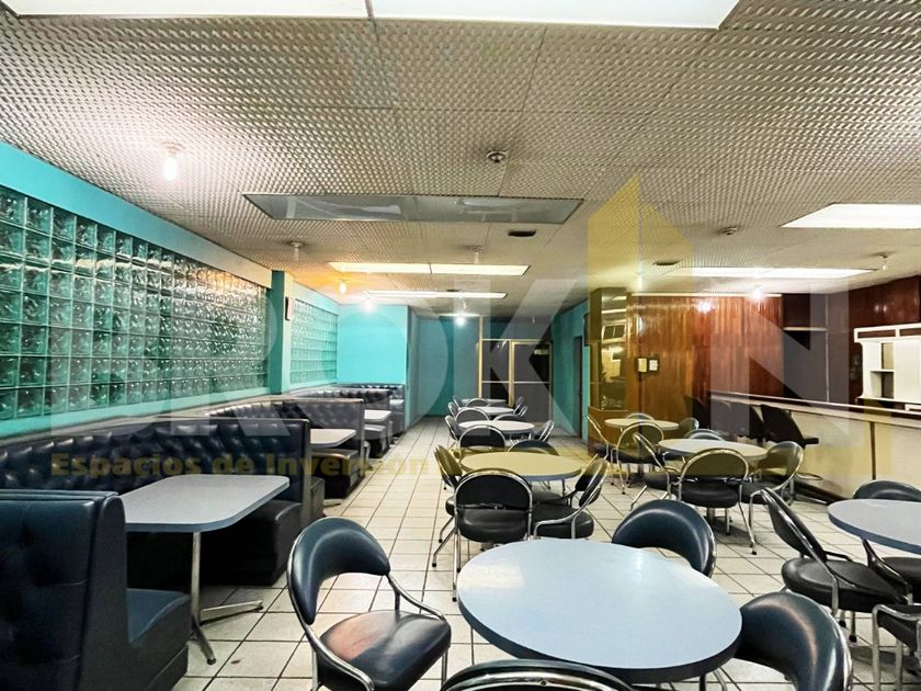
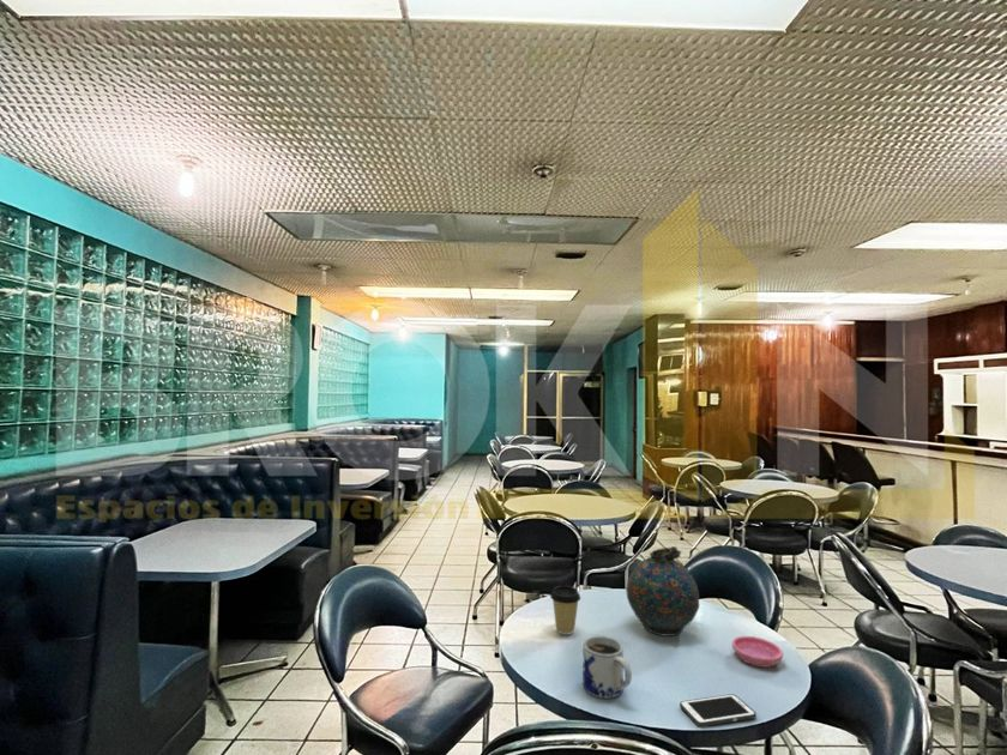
+ snuff bottle (662, 586)
+ cell phone (717, 709)
+ coffee cup (565, 610)
+ saucer (756, 652)
+ mug (607, 668)
